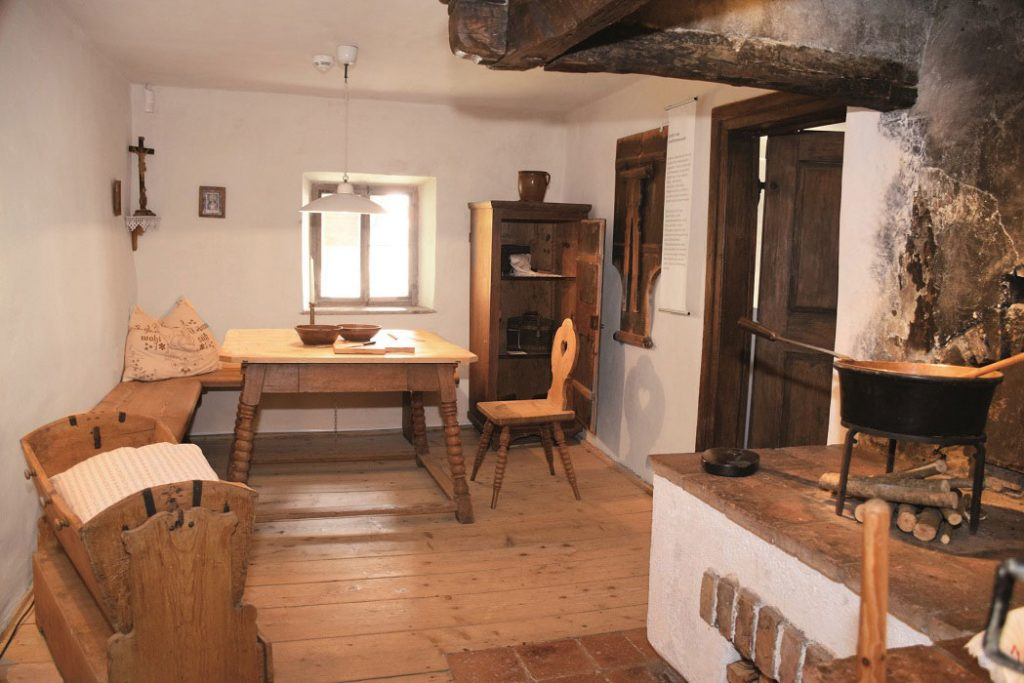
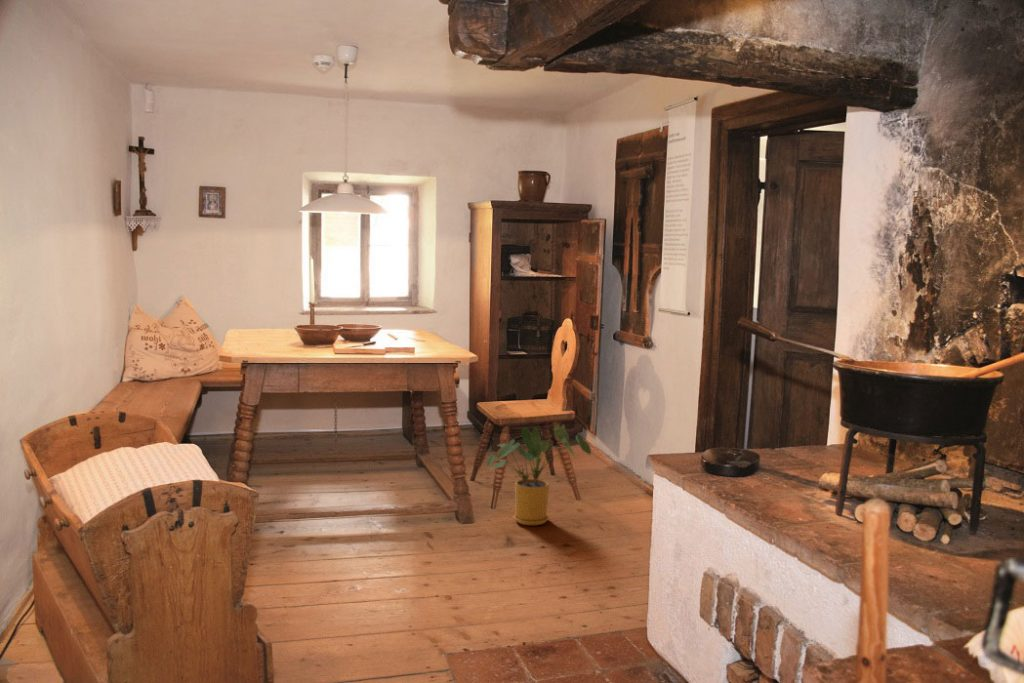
+ house plant (533, 472)
